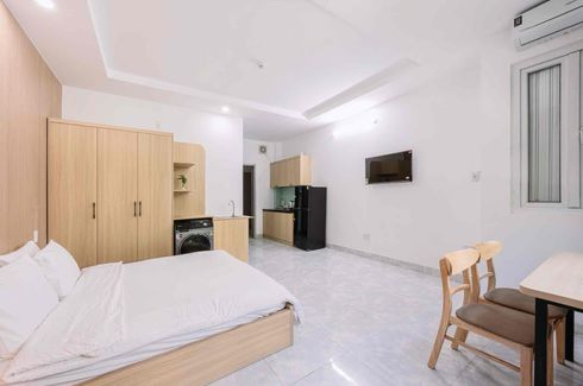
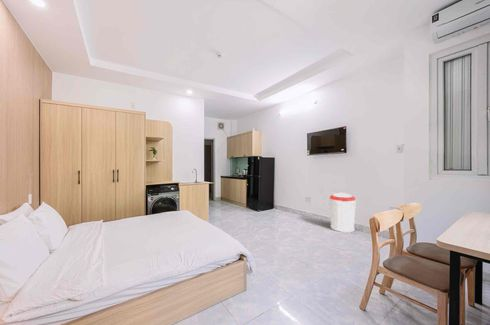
+ trash can (342, 211)
